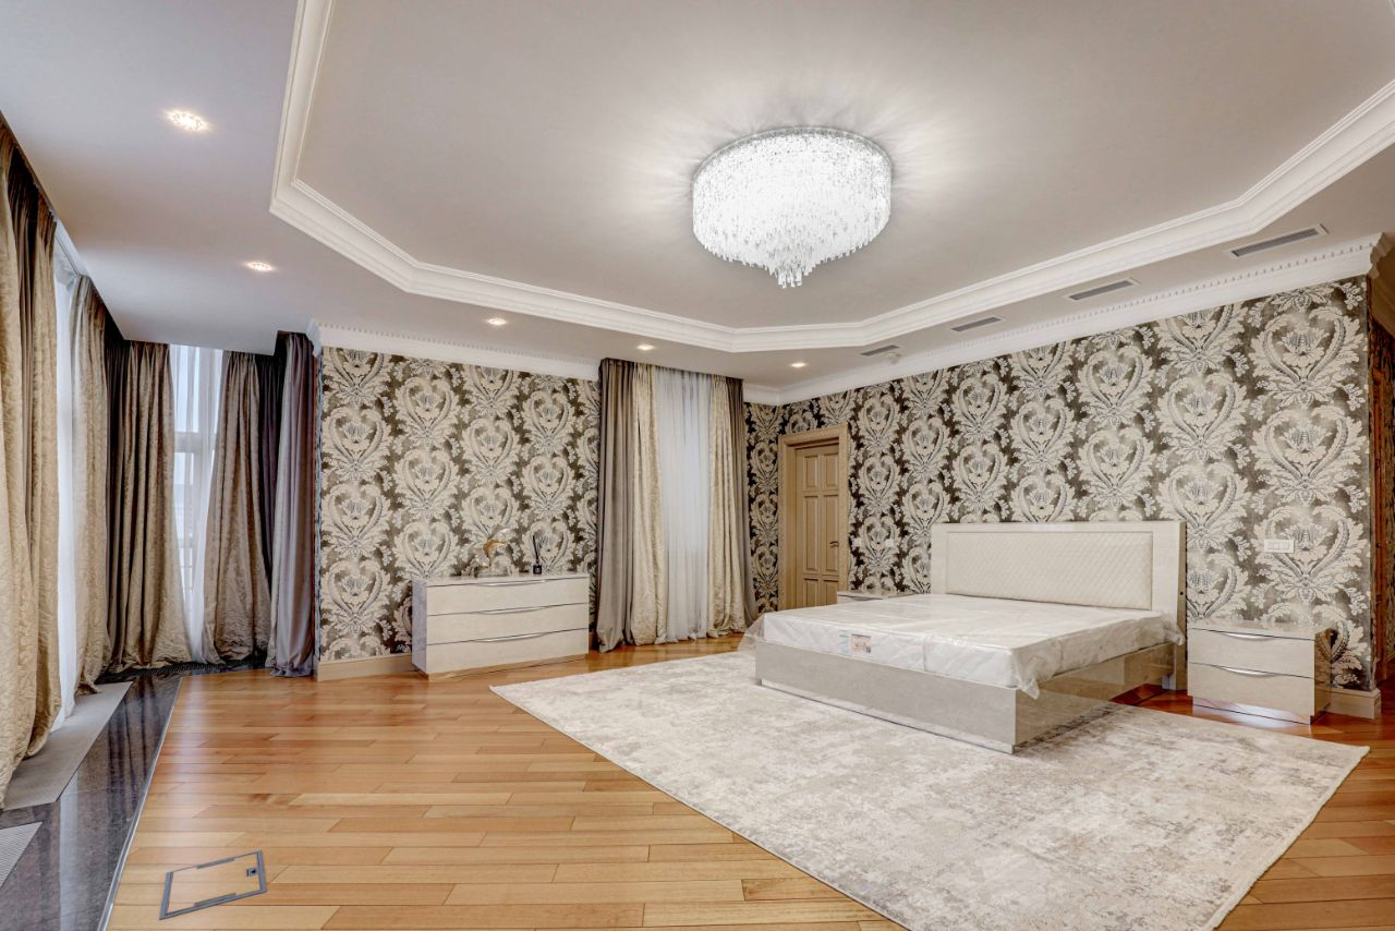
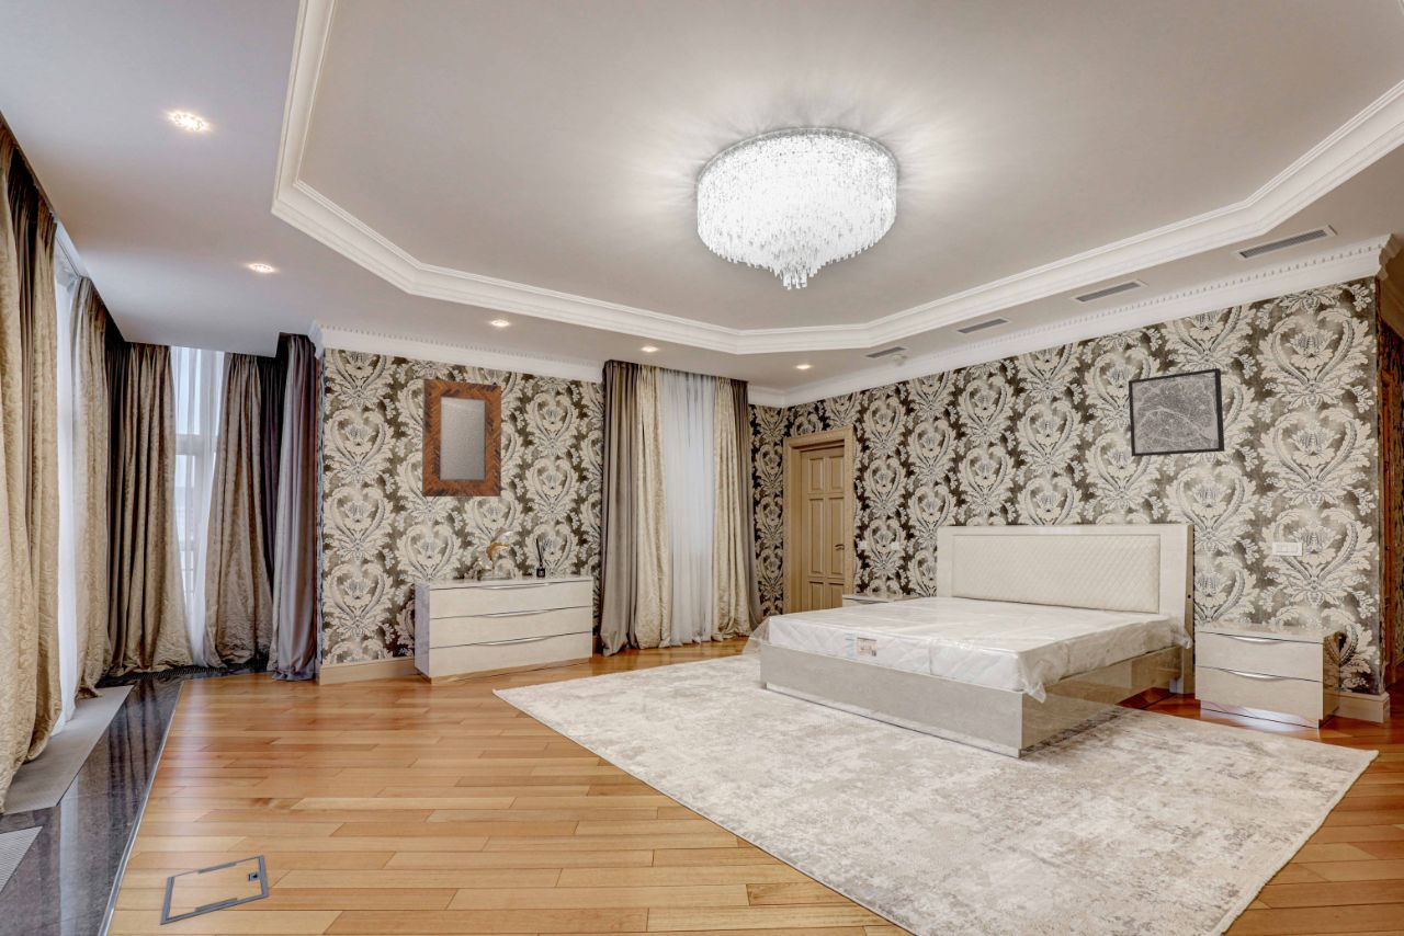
+ home mirror (463, 438)
+ wall art (1174, 414)
